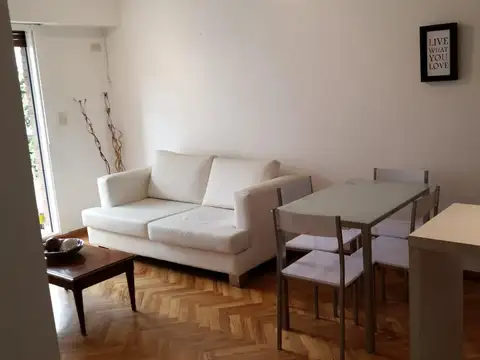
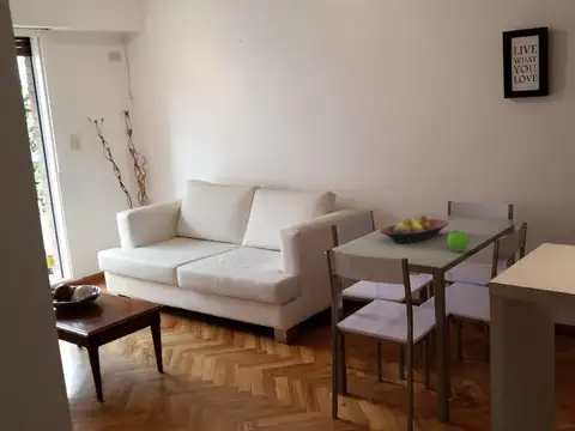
+ fruit bowl (414, 226)
+ fruit (458, 239)
